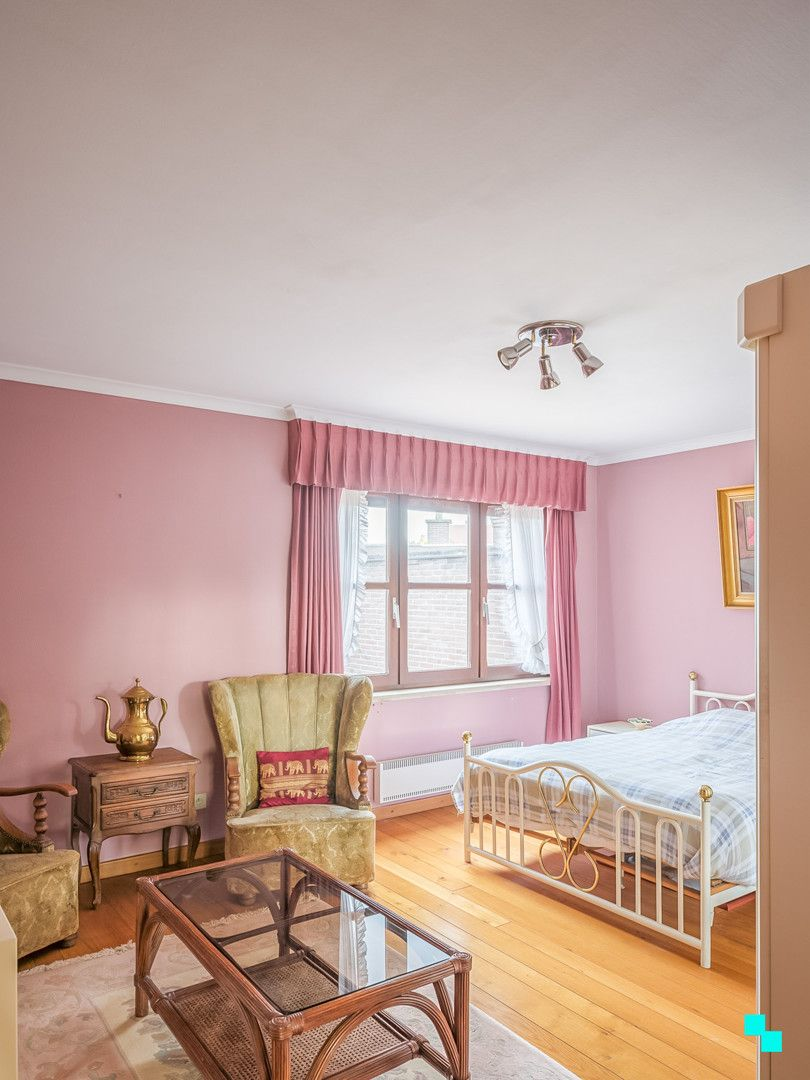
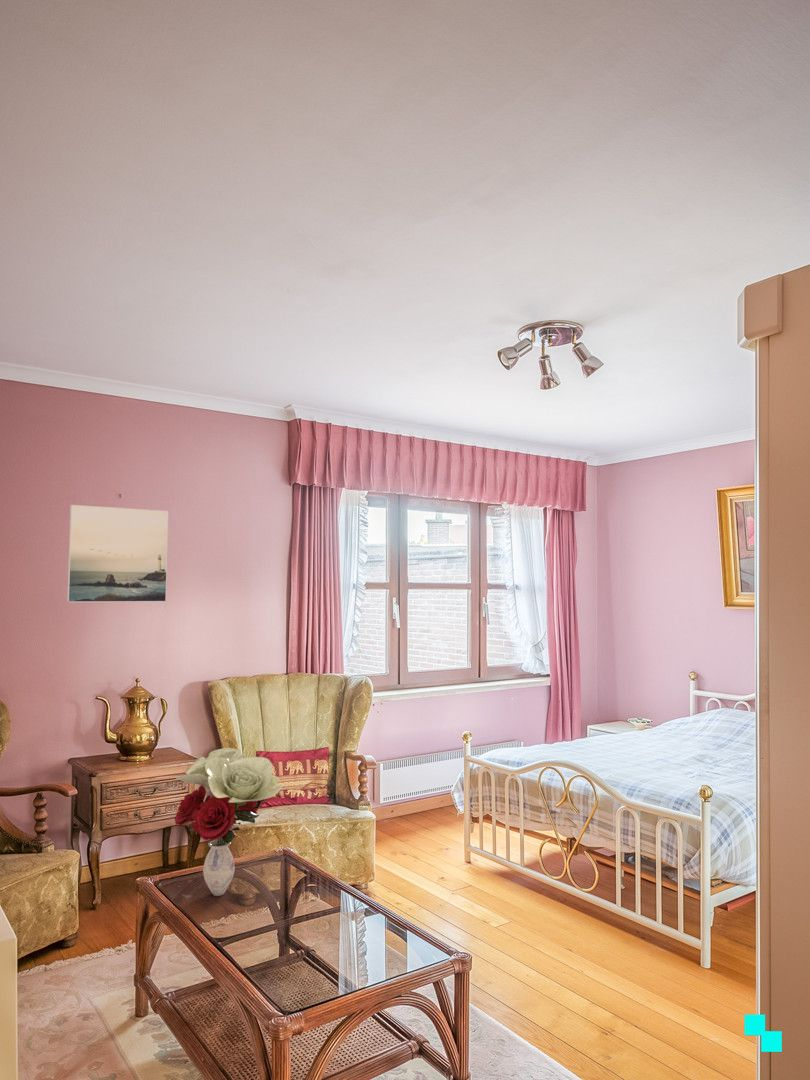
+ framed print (119, 554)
+ flower bouquet (225, 820)
